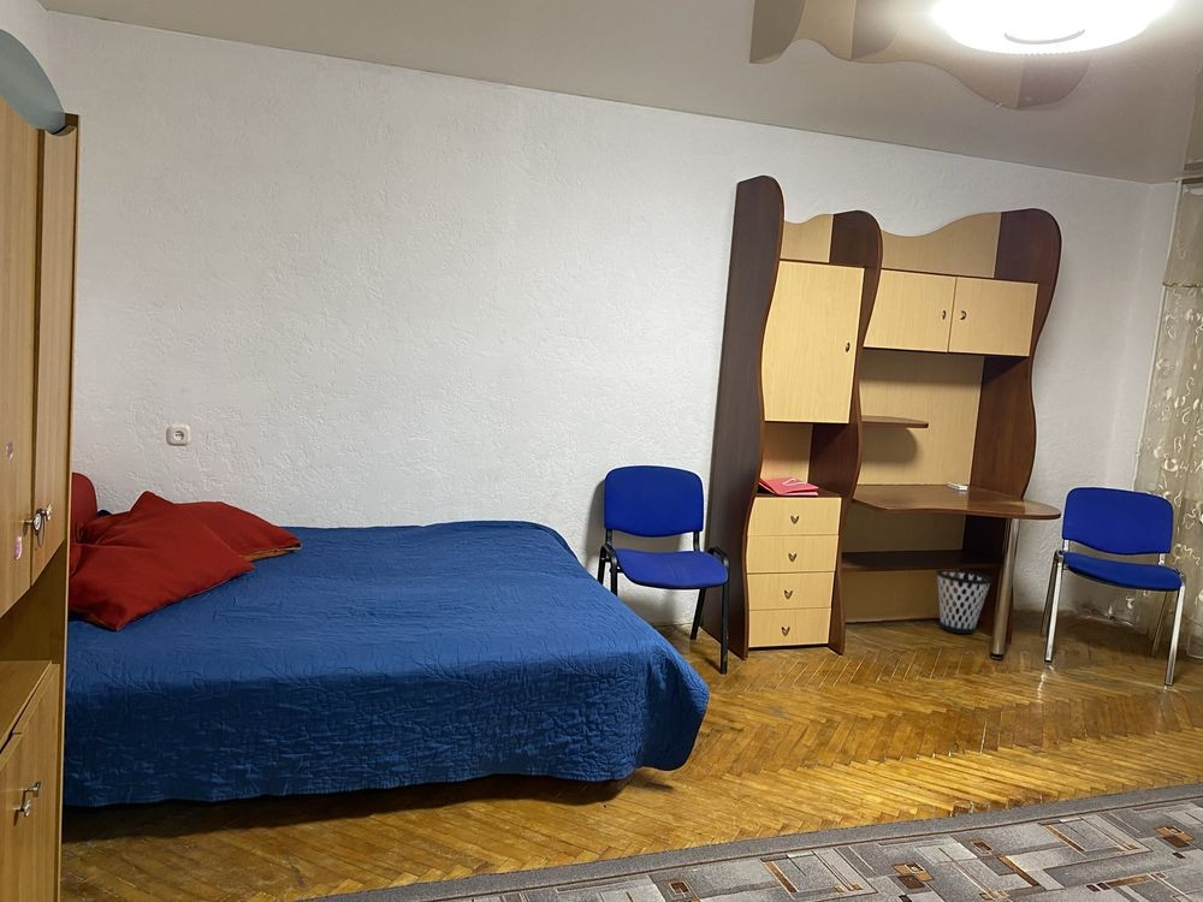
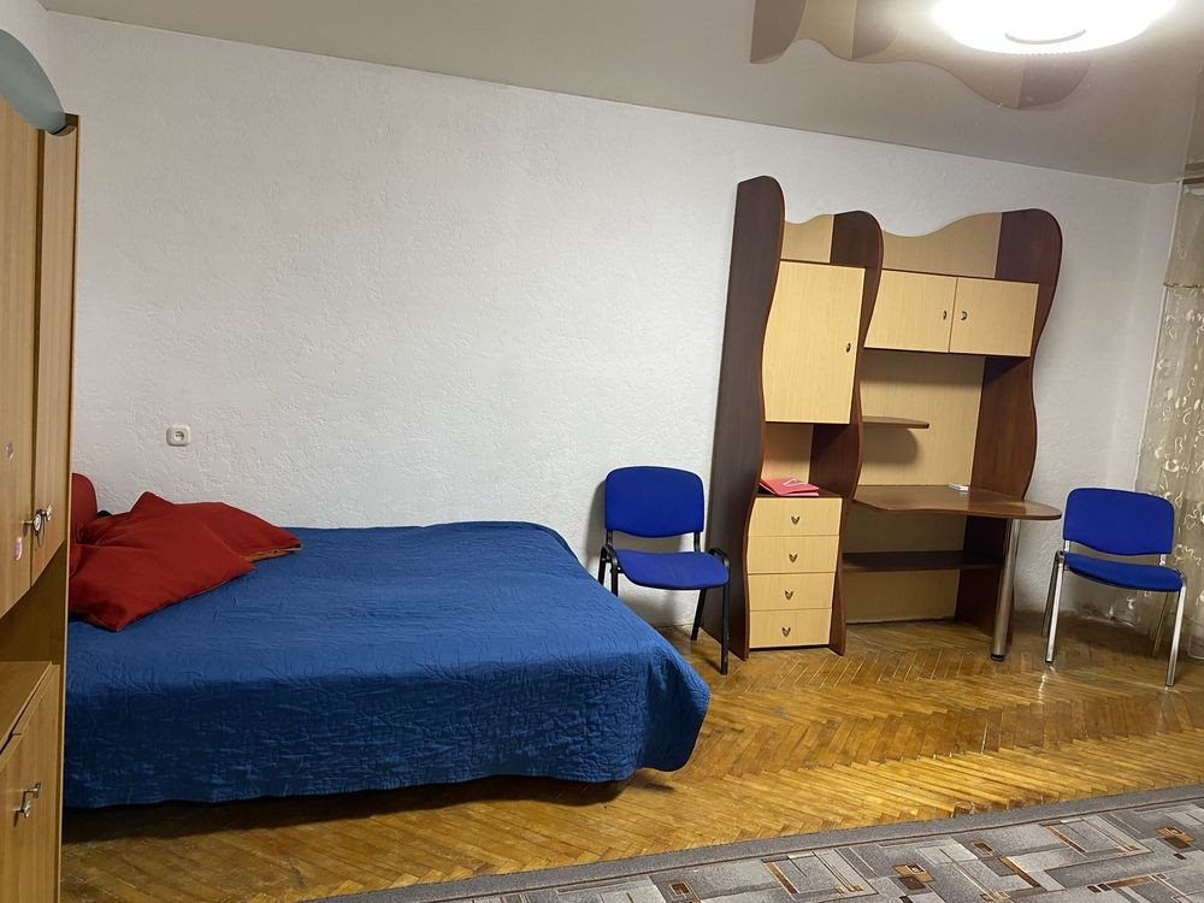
- wastebasket (960, 601)
